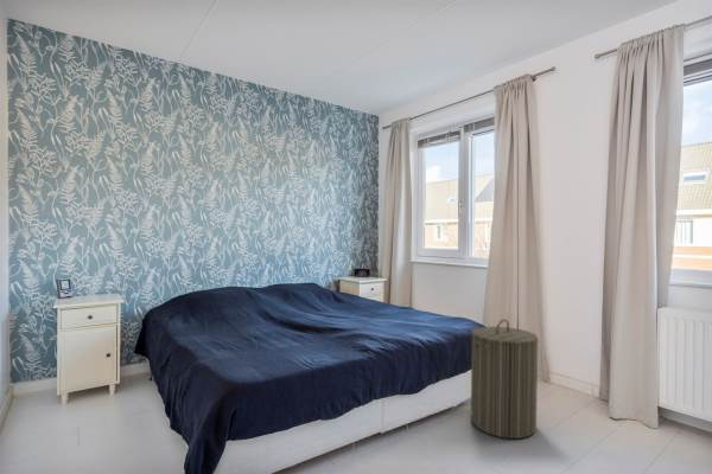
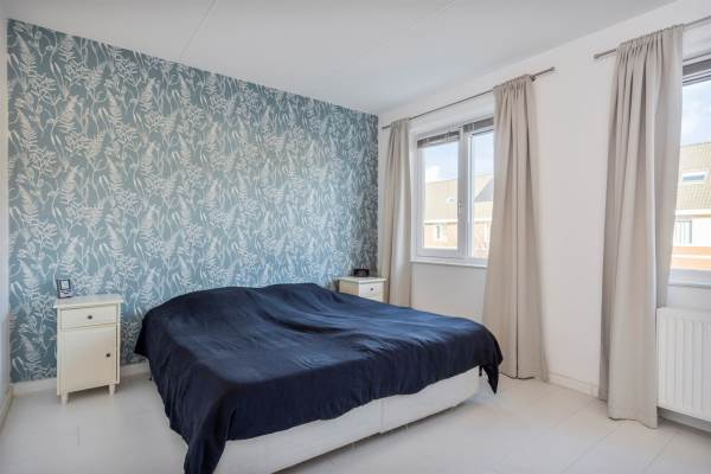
- laundry hamper (503, 371)
